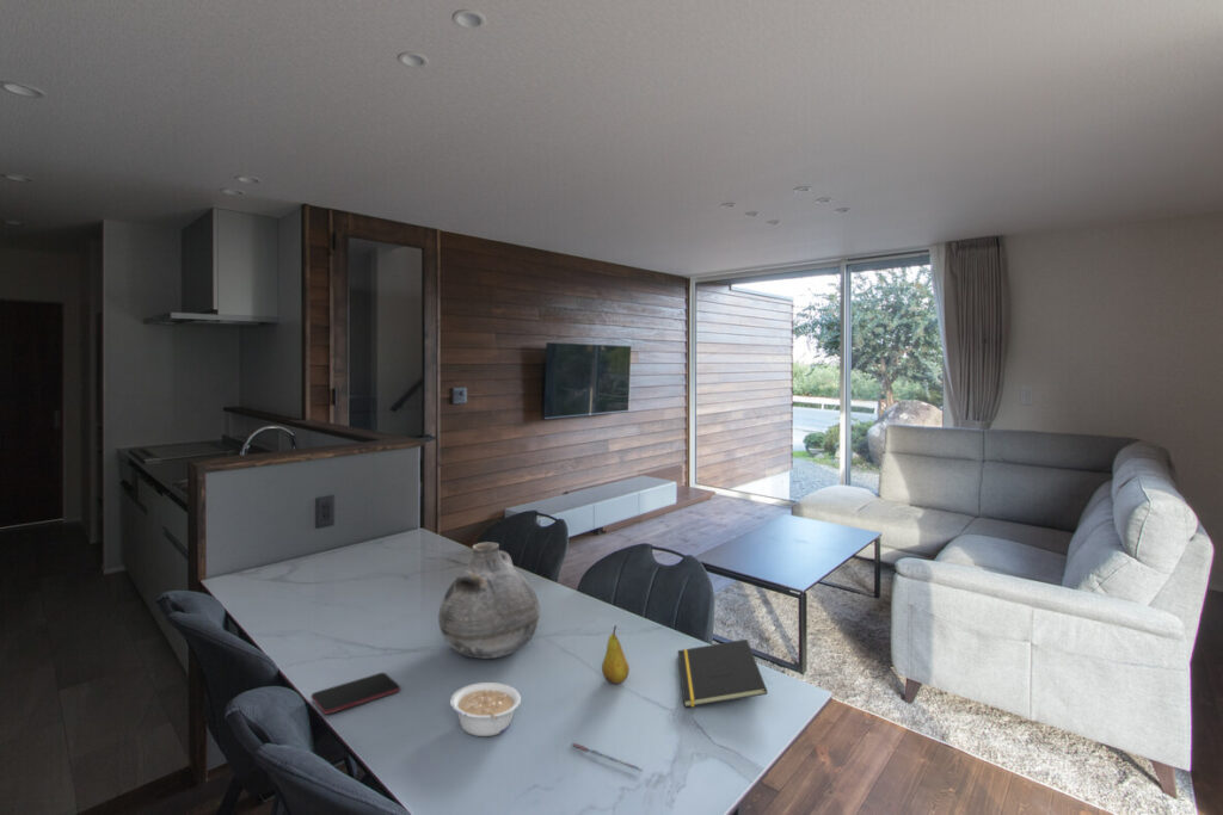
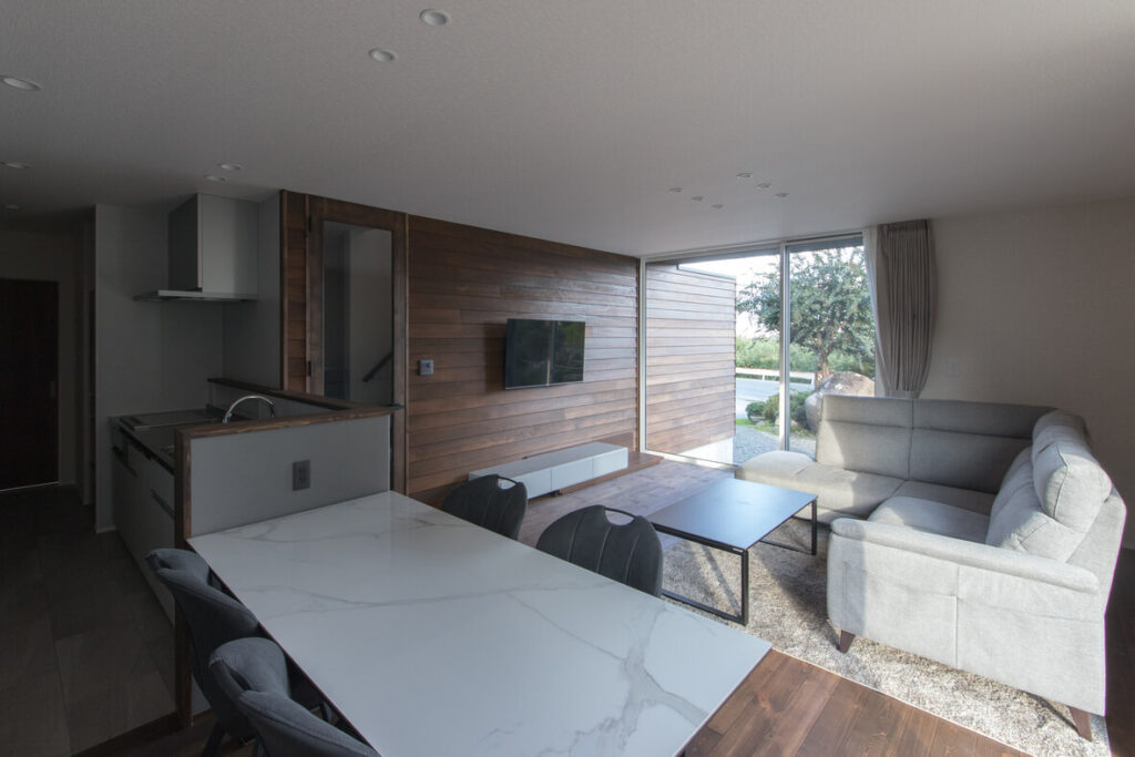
- smartphone (356, 692)
- vase (490, 595)
- legume (487, 709)
- pen (606, 755)
- notepad (718, 669)
- fruit (615, 653)
